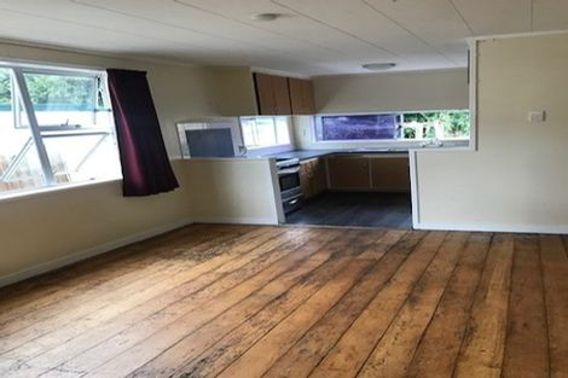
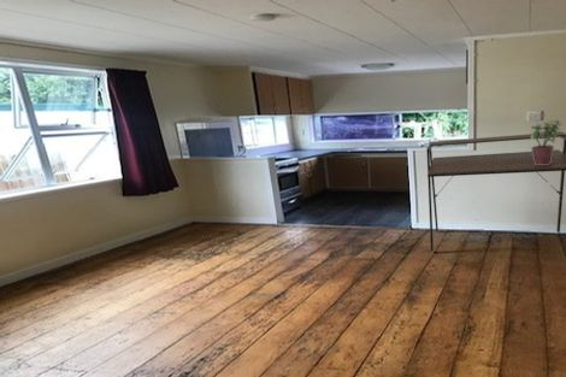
+ desk (489, 173)
+ potted plant (543, 142)
